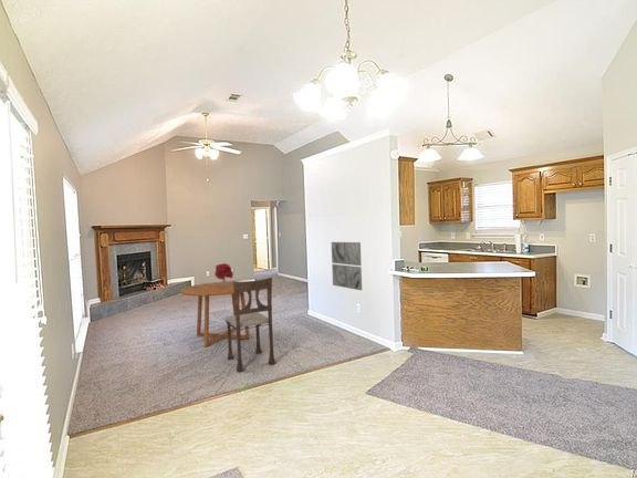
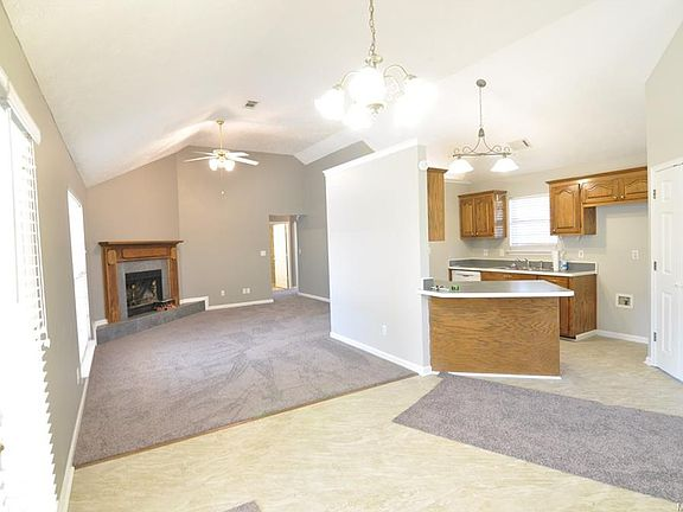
- bouquet (223, 274)
- wall art (345, 263)
- dining chair (248, 319)
- dining table (233, 312)
